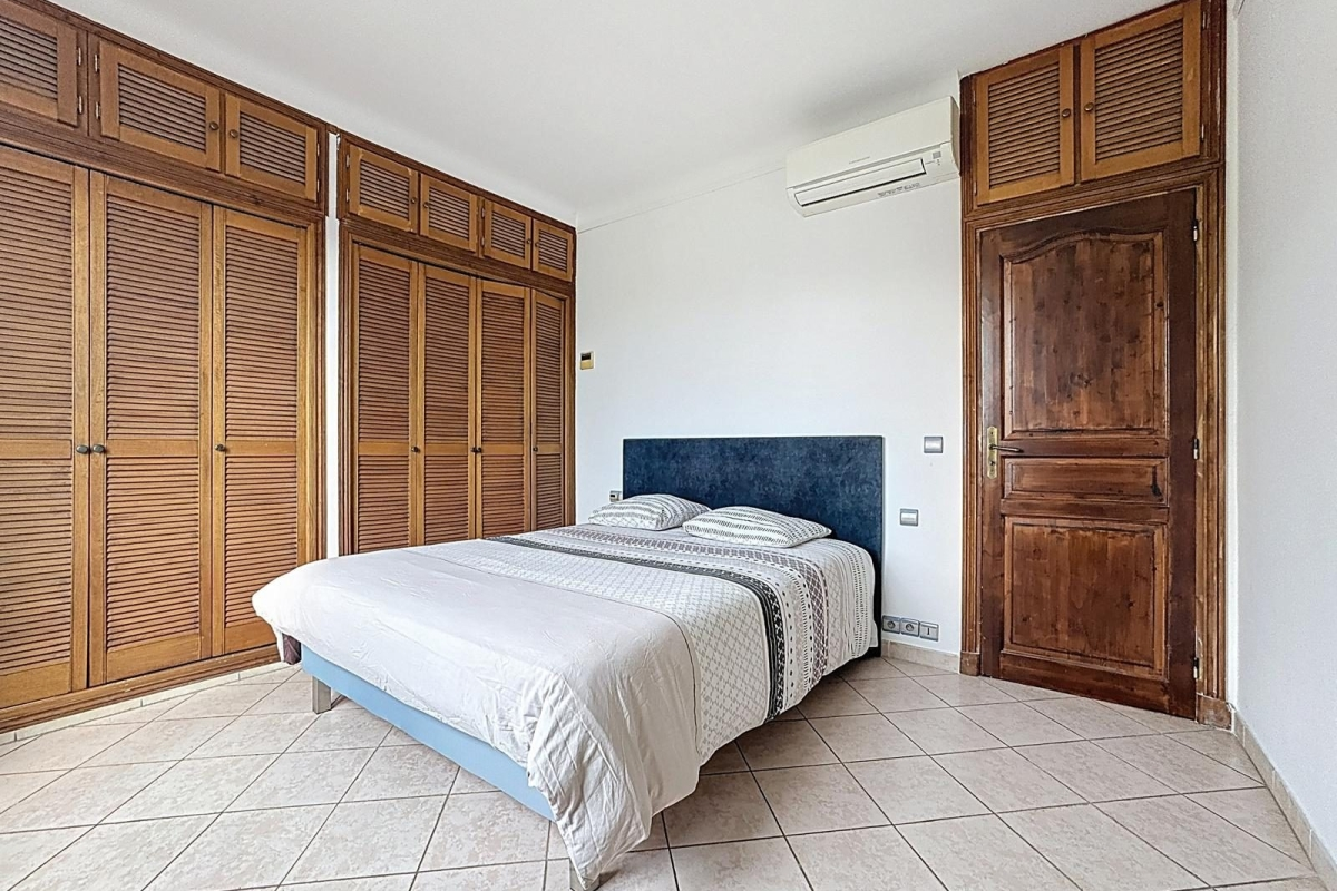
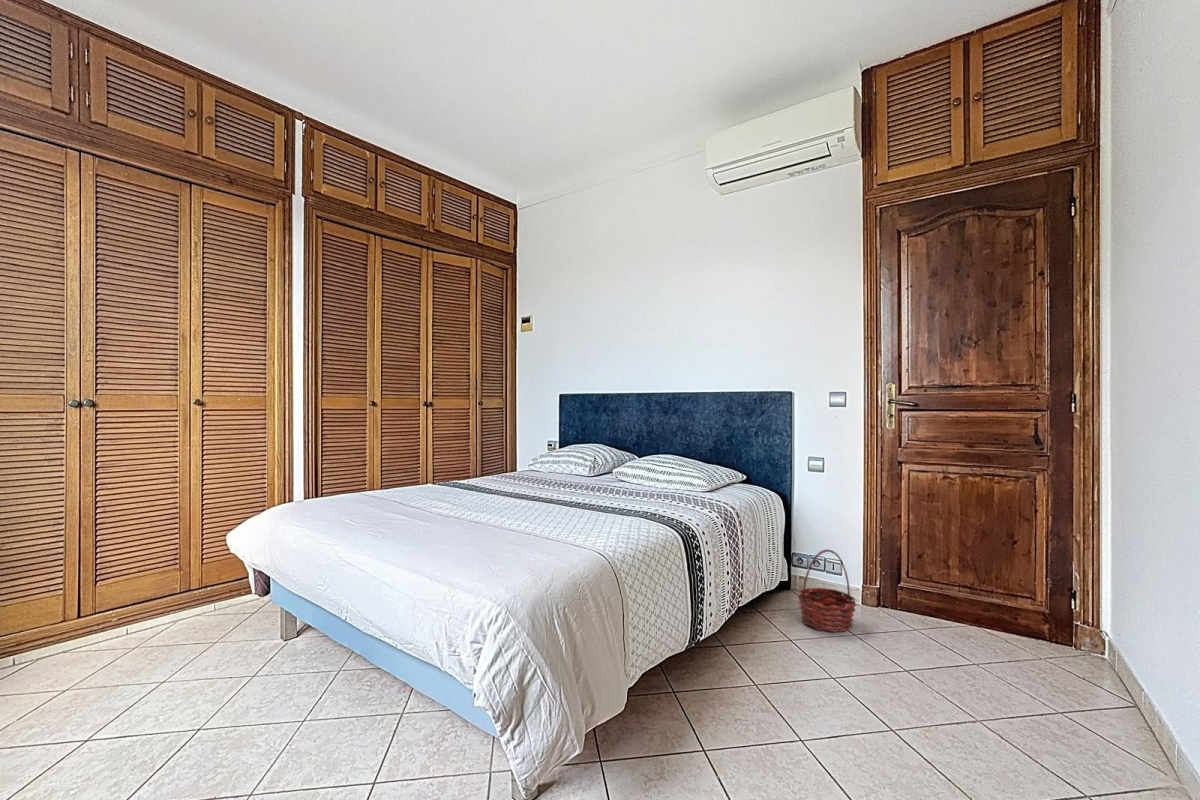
+ basket (825, 588)
